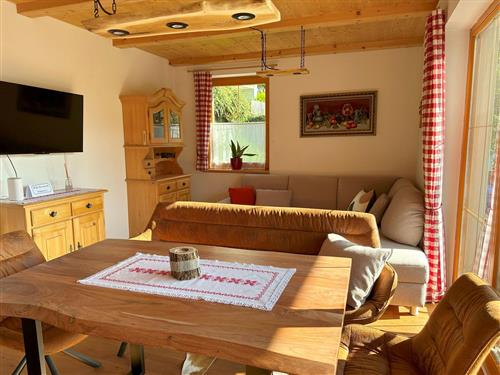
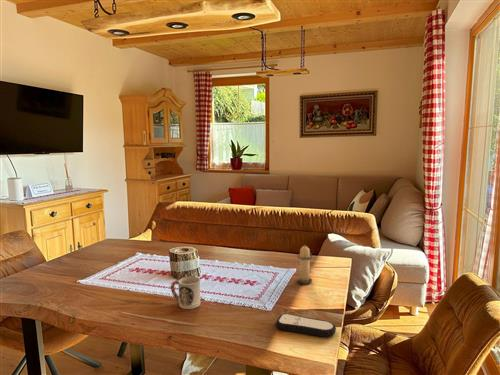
+ cup (185, 291)
+ remote control (305, 324)
+ candle (304, 262)
